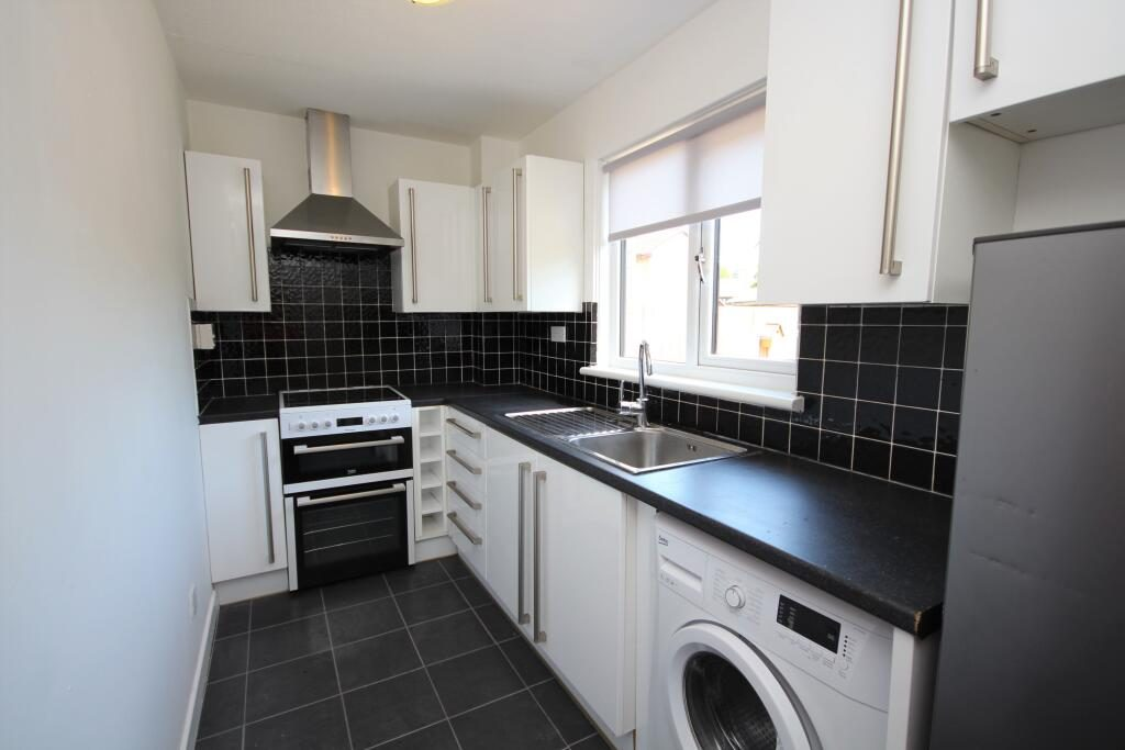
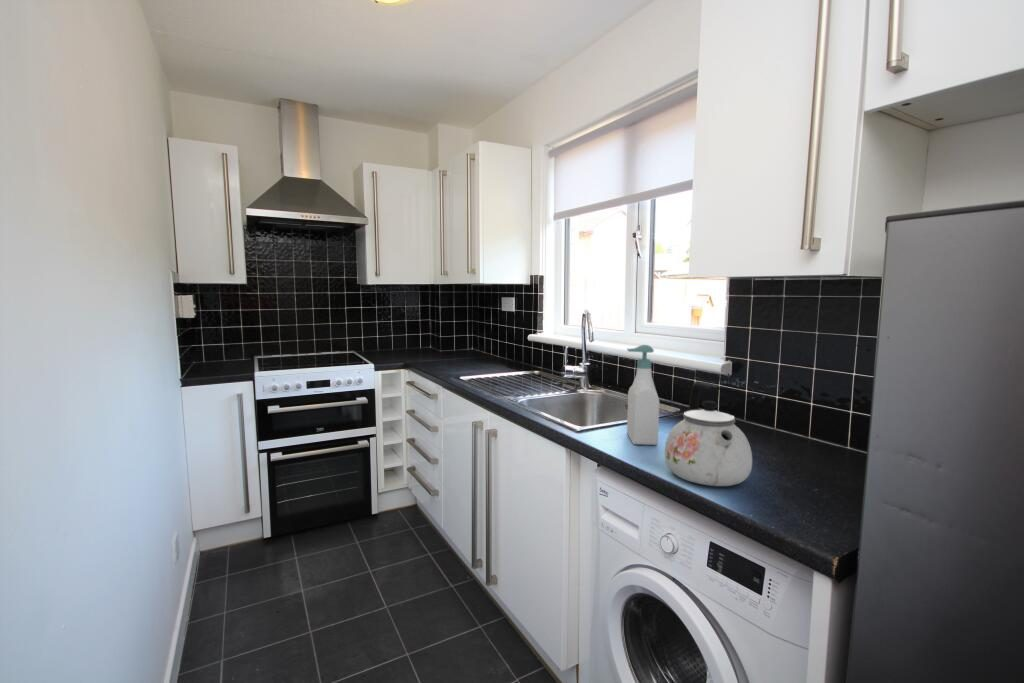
+ soap bottle (640, 392)
+ kettle (708, 430)
